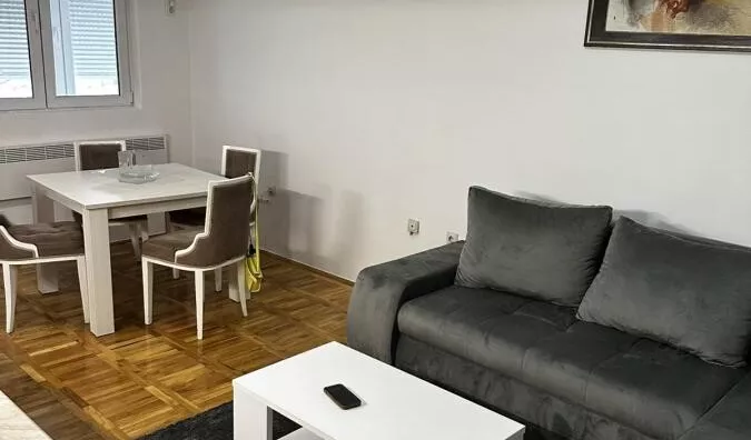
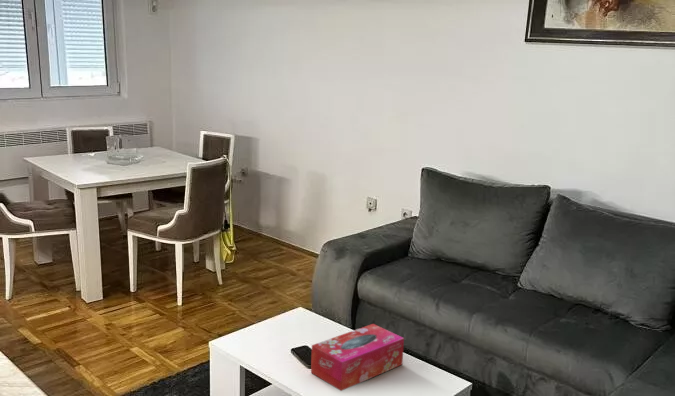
+ tissue box (358, 355)
